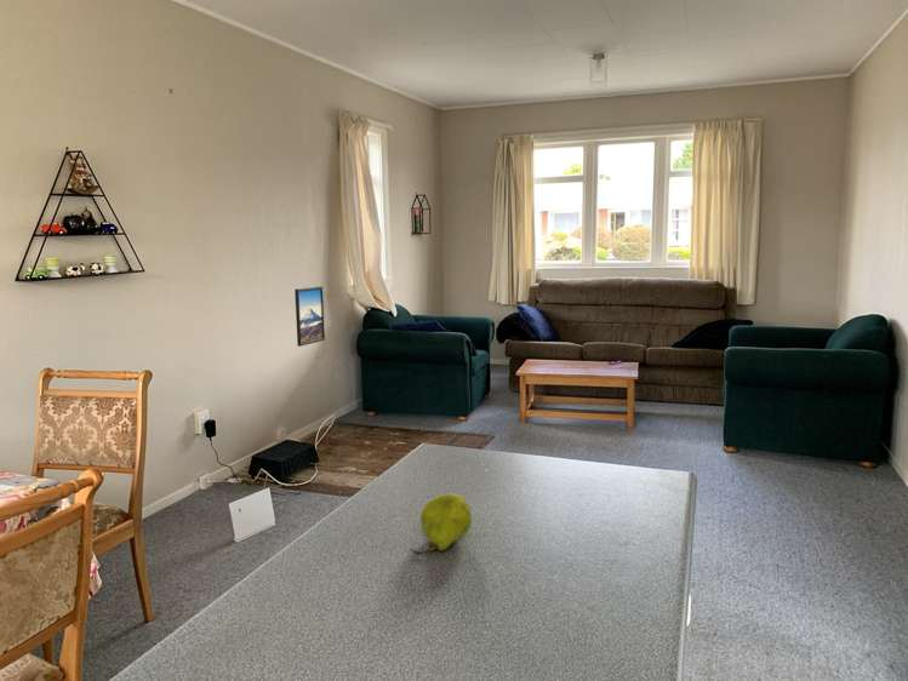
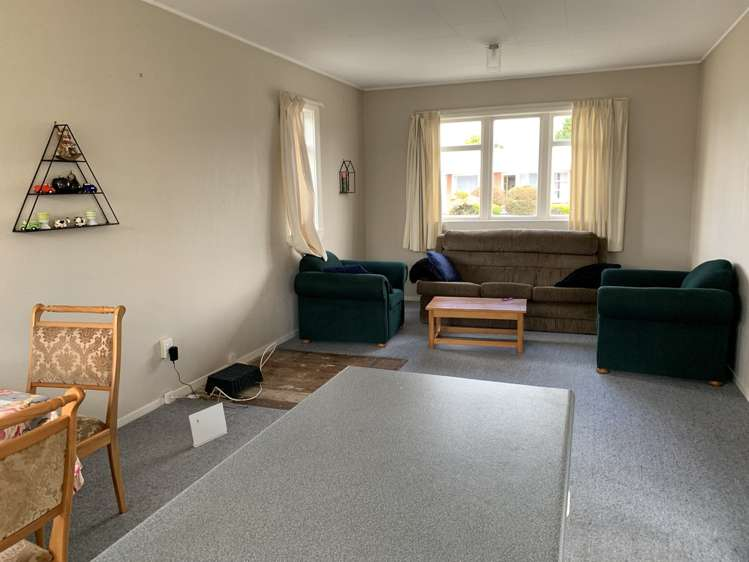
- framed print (310, 315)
- fruit (441, 519)
